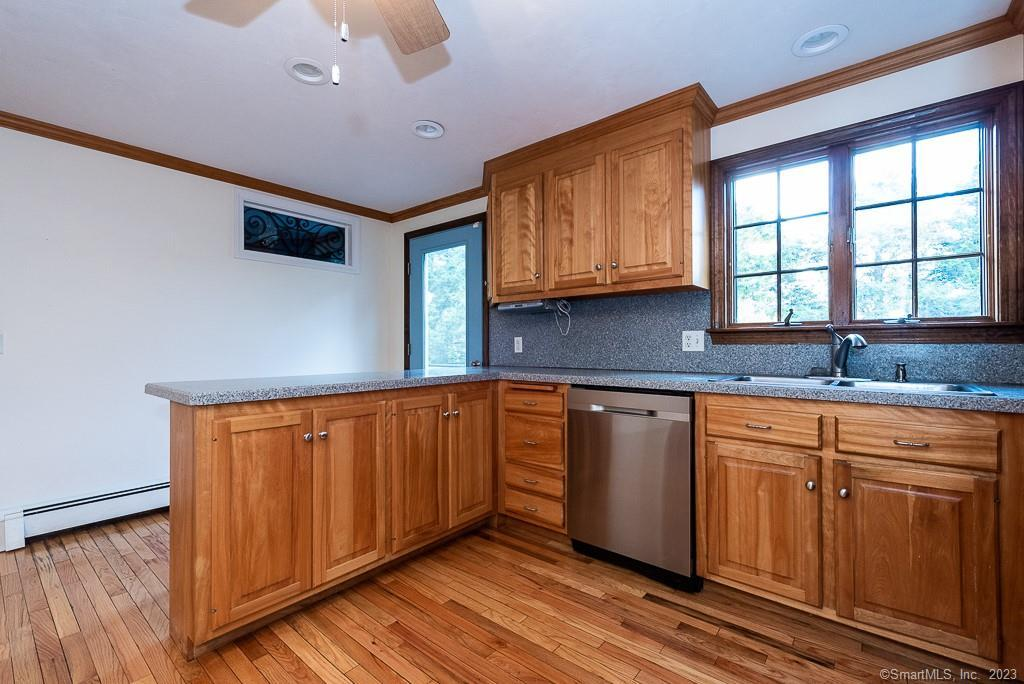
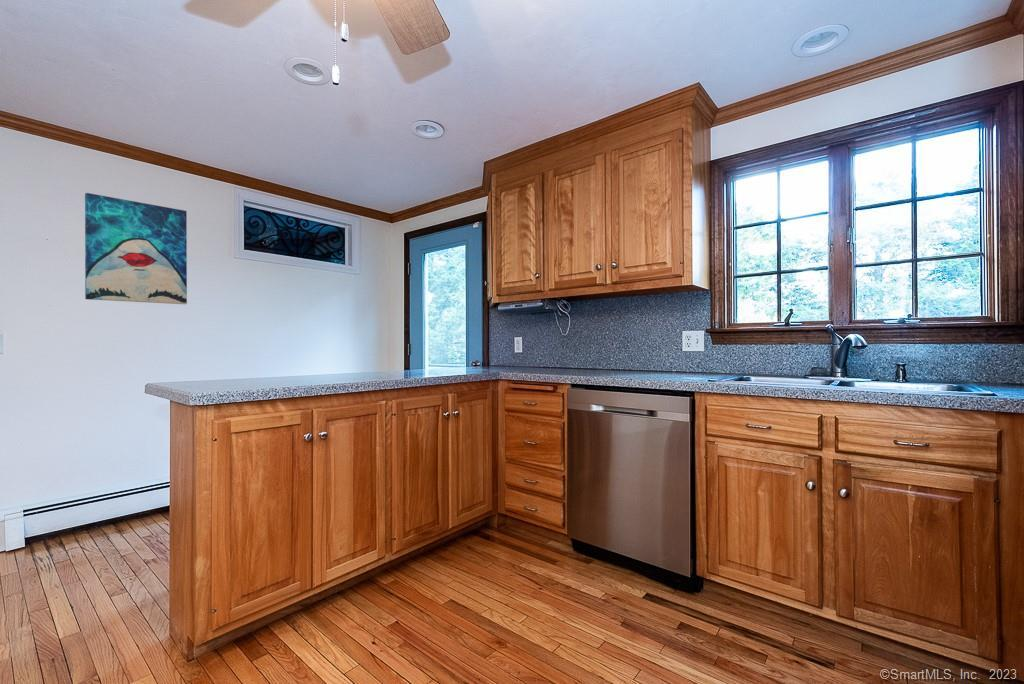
+ wall art (139, 252)
